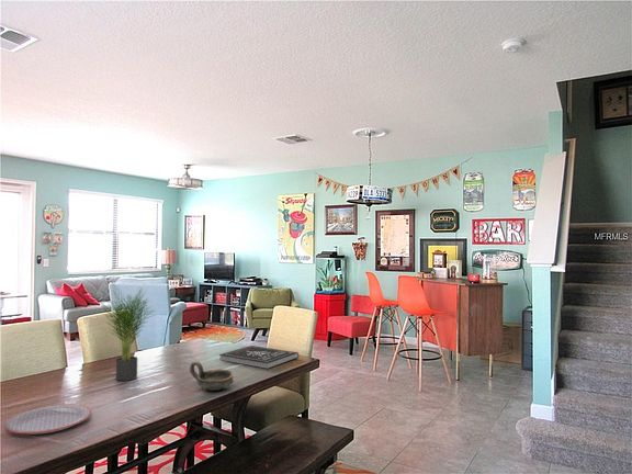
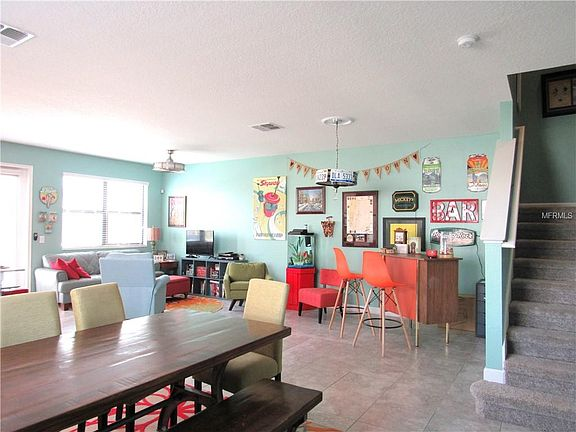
- potted plant (131, 327)
- plate (49, 420)
- oil lamp (211, 374)
- book (259, 356)
